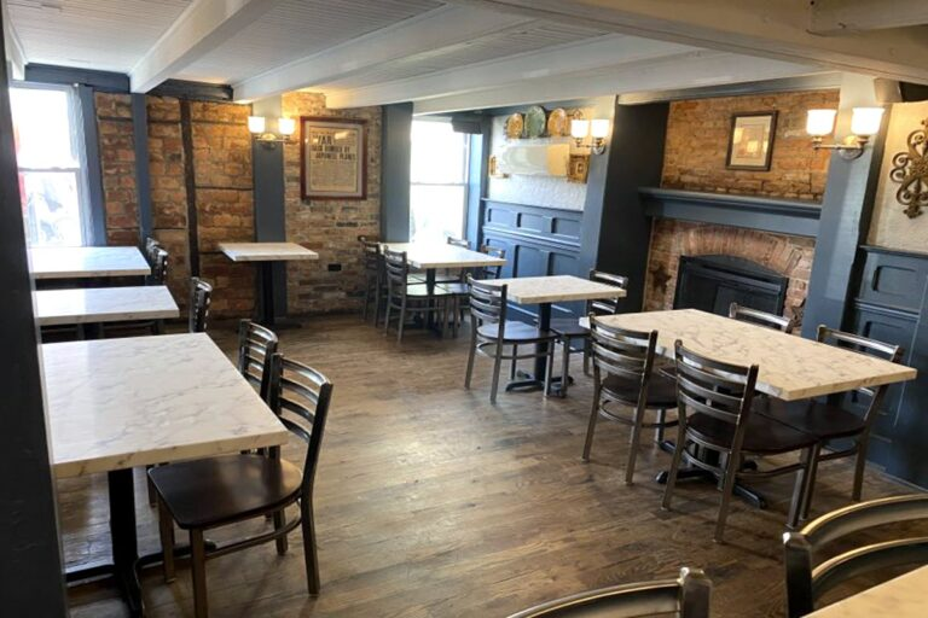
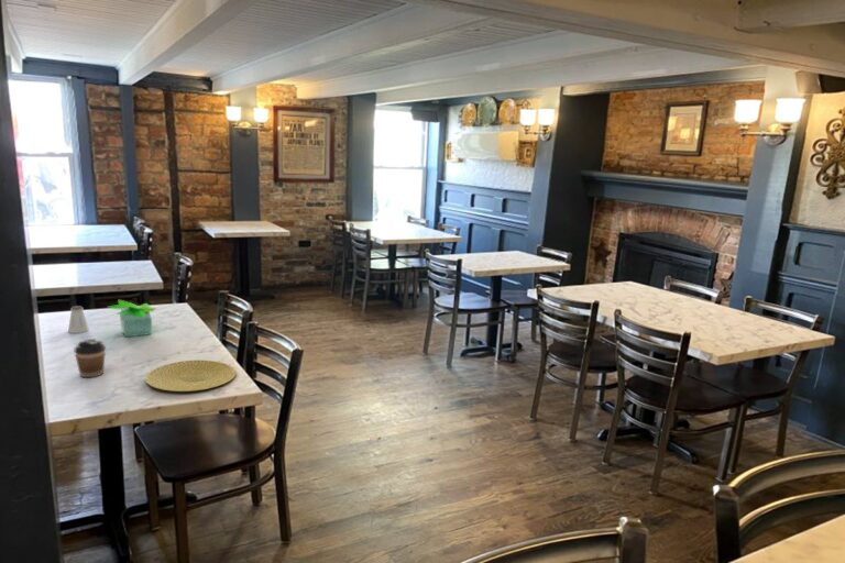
+ plate (191, 375)
+ potted plant (132, 317)
+ saltshaker (77, 318)
+ coffee cup (90, 356)
